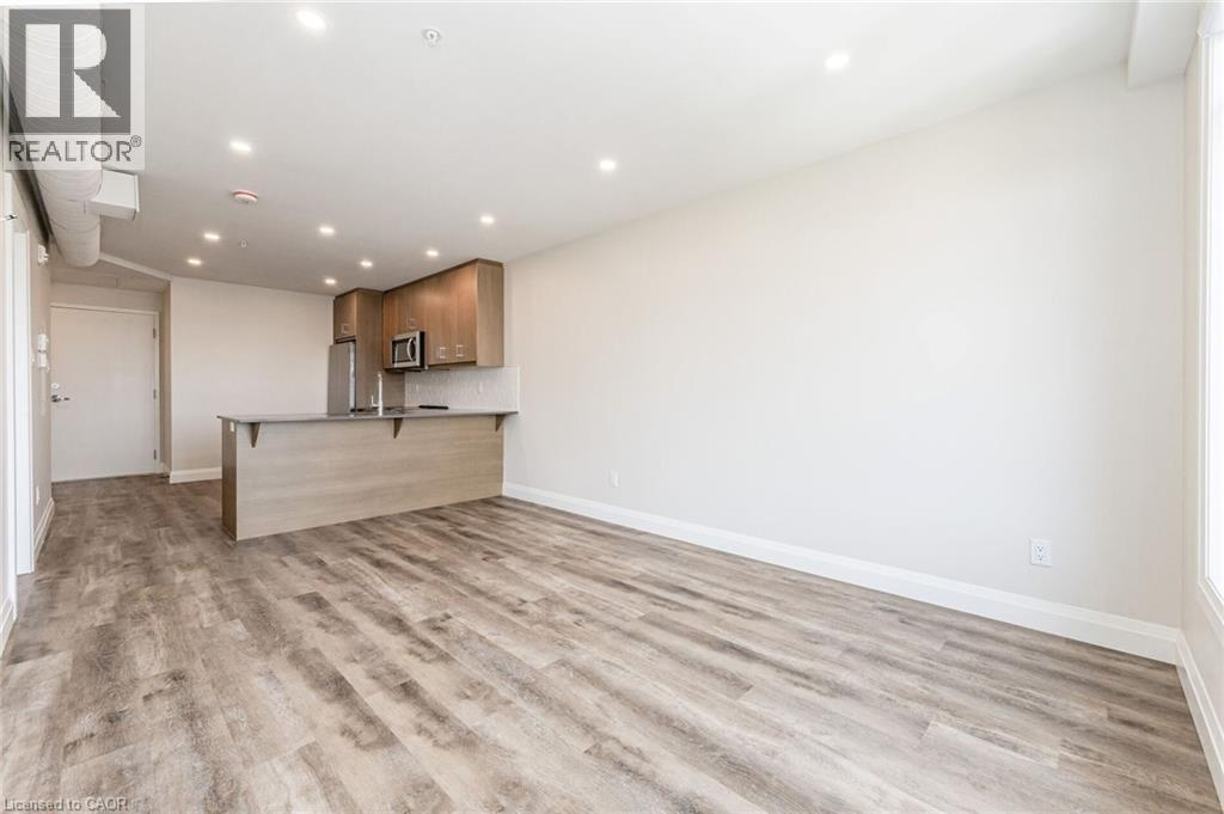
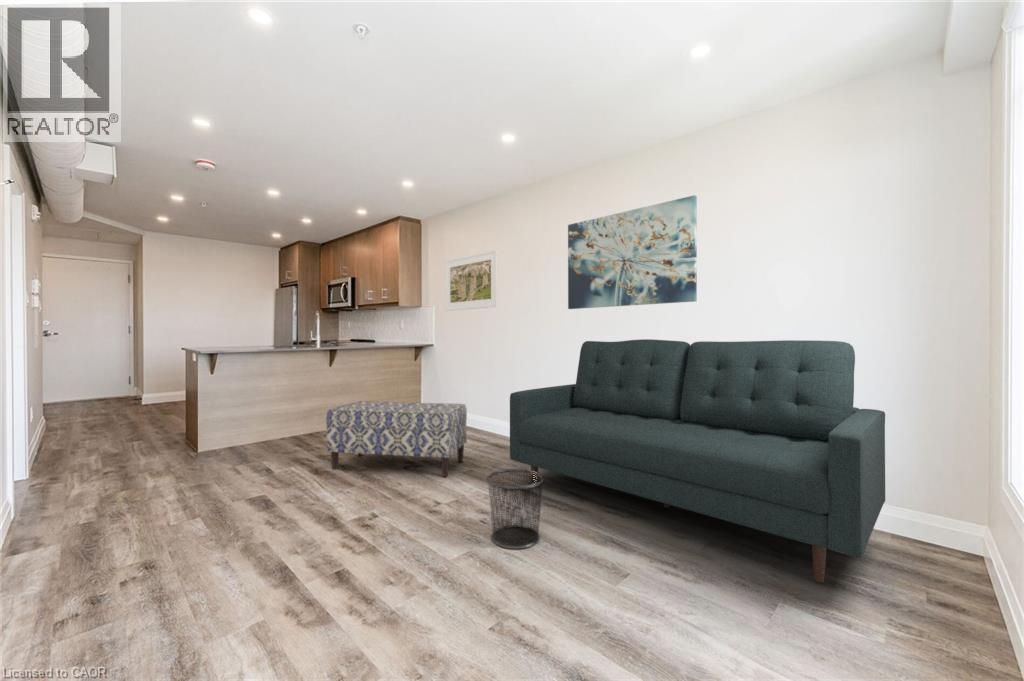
+ sofa (669, 422)
+ waste bin (515, 507)
+ bench (399, 436)
+ wall art (625, 258)
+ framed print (469, 282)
